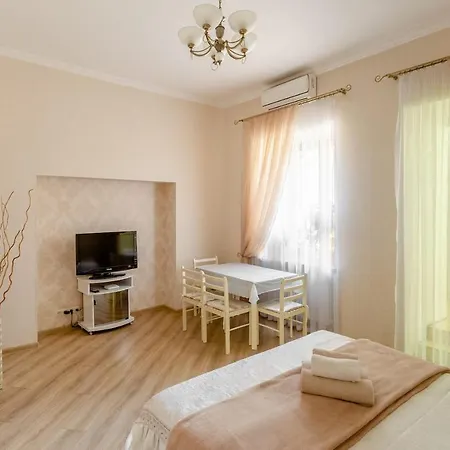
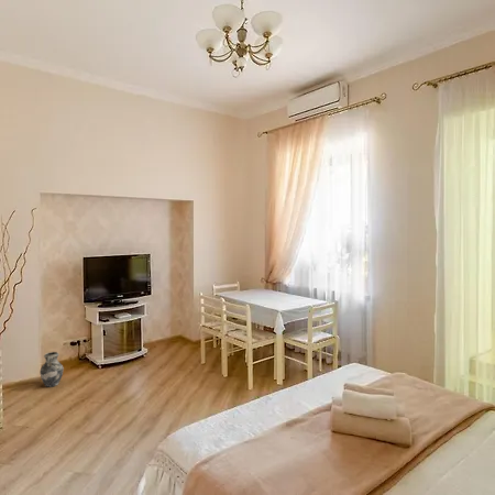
+ ceramic jug (52, 369)
